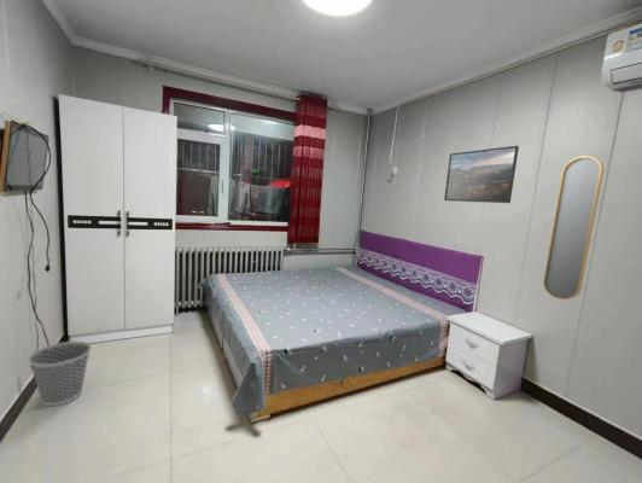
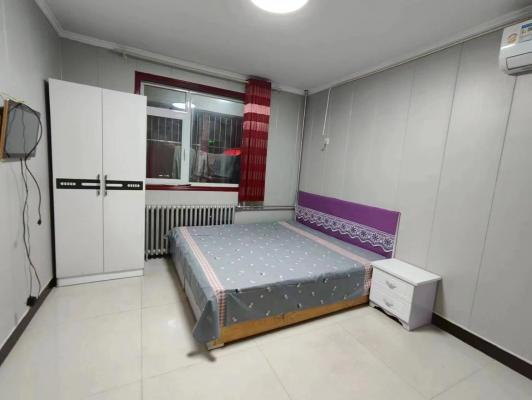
- home mirror (571, 229)
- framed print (477, 175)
- wastebasket (62, 373)
